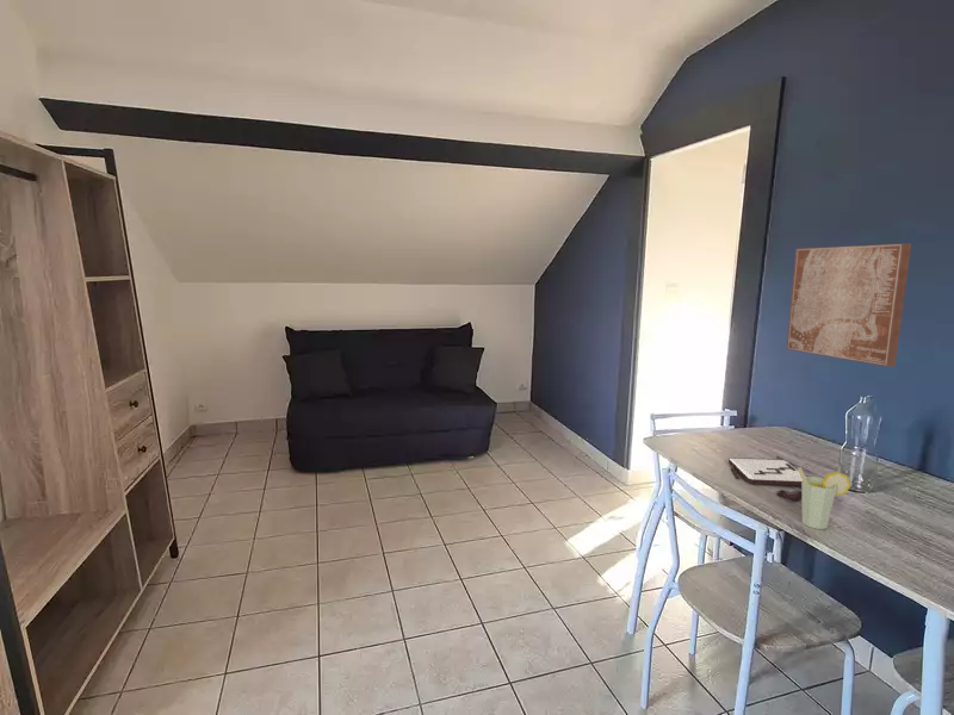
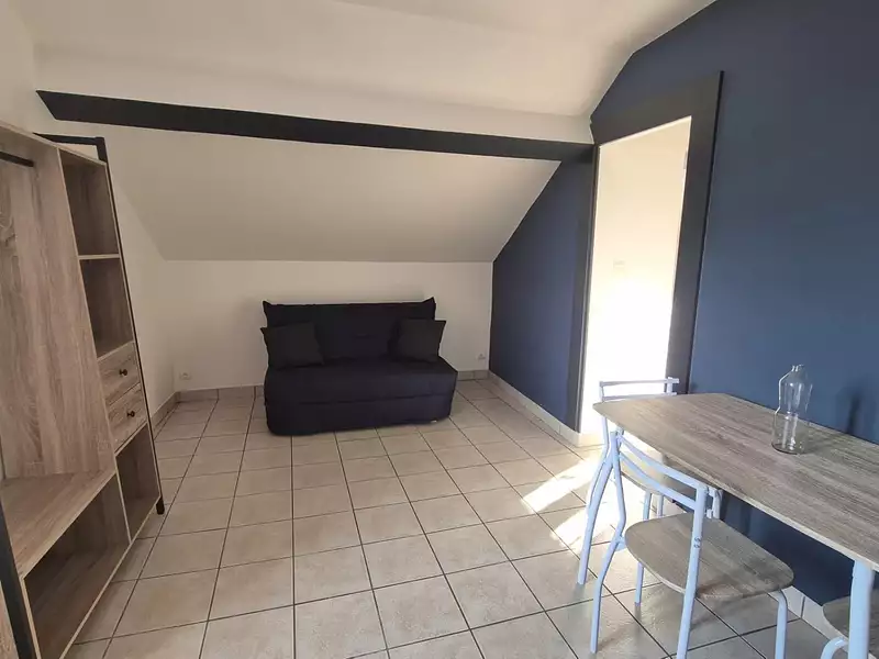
- cup (822, 496)
- wall art (841, 301)
- board game (770, 473)
